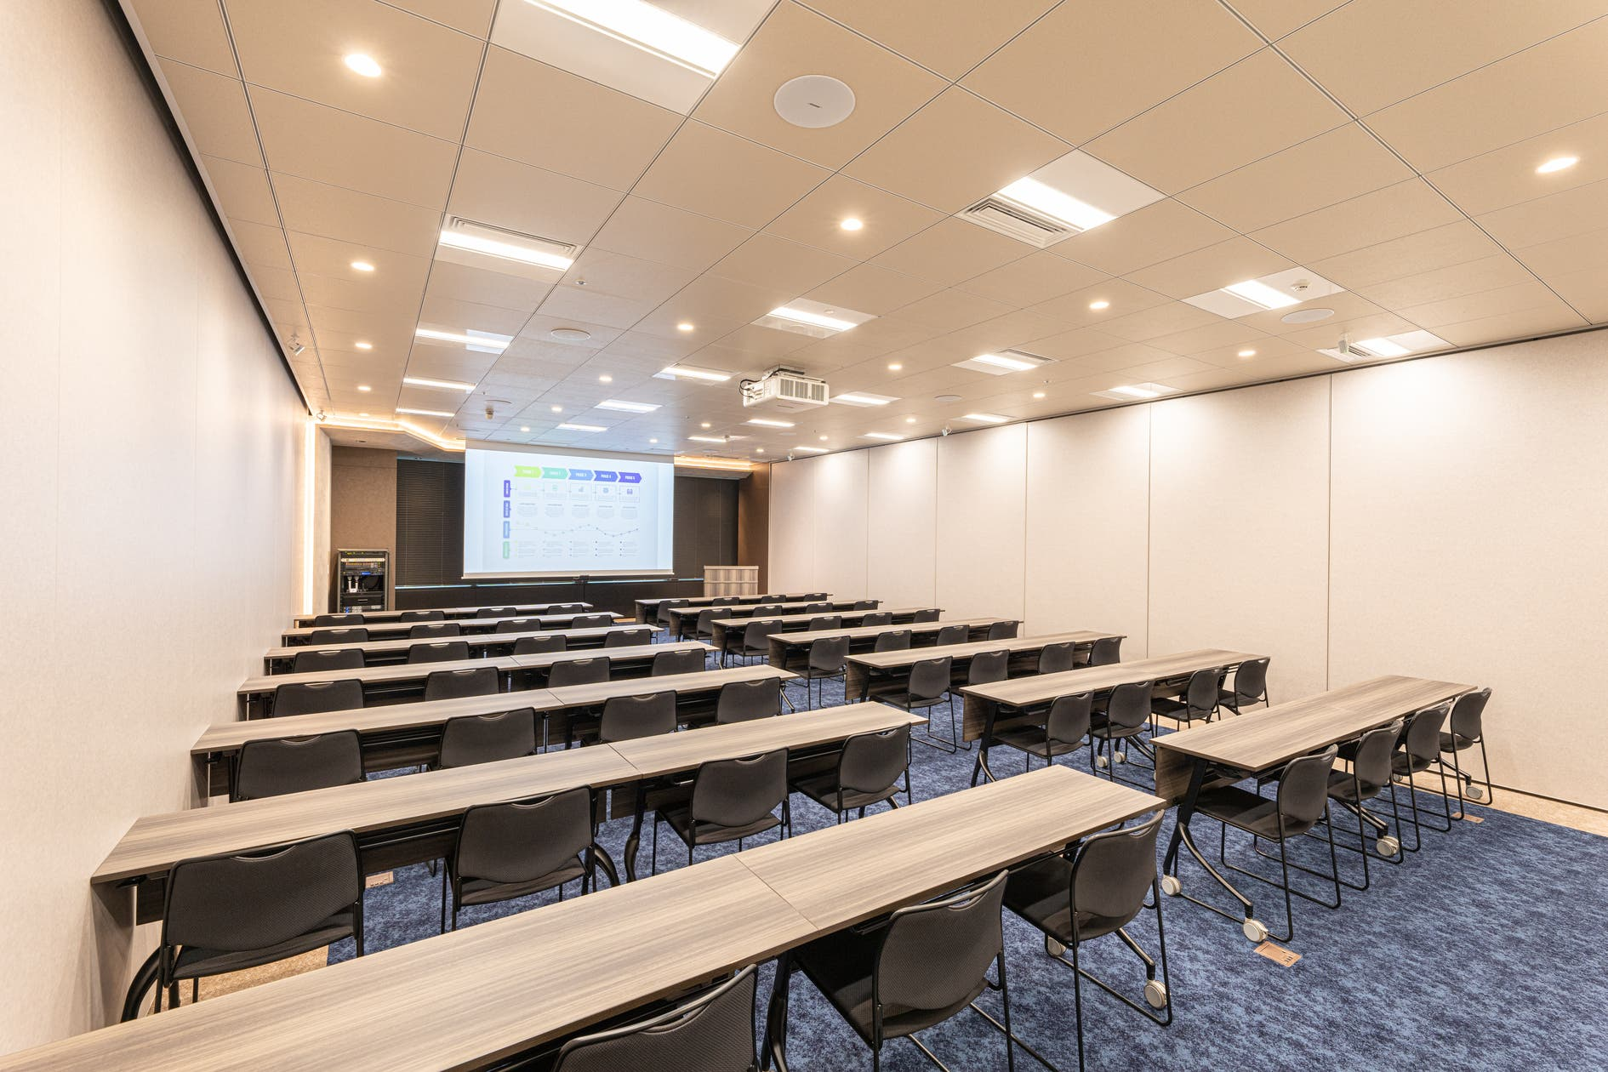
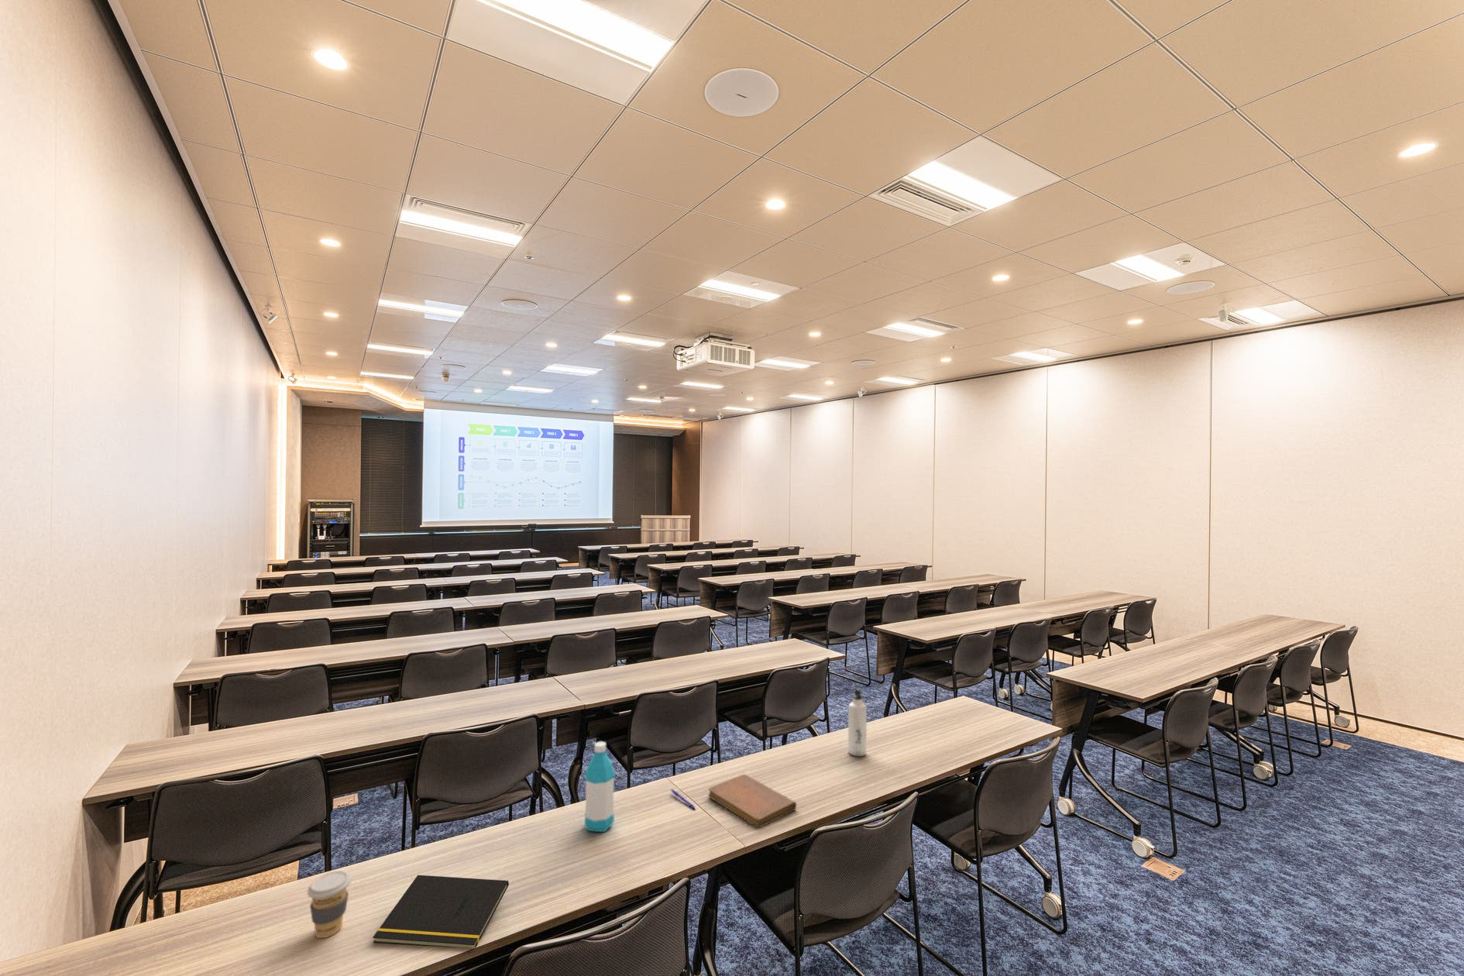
+ water bottle (599, 784)
+ notebook (751, 798)
+ notepad (443, 910)
+ water bottle (856, 720)
+ coffee cup (329, 905)
+ pen (683, 800)
